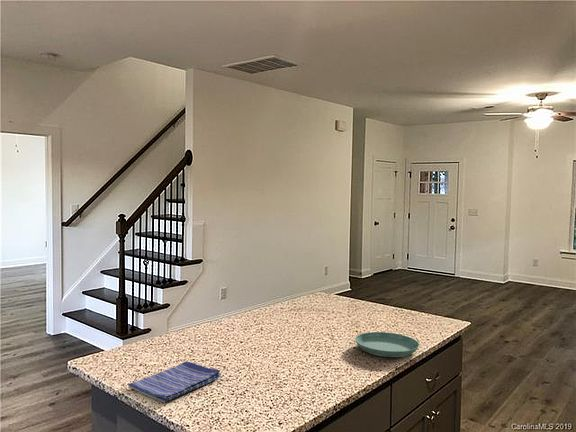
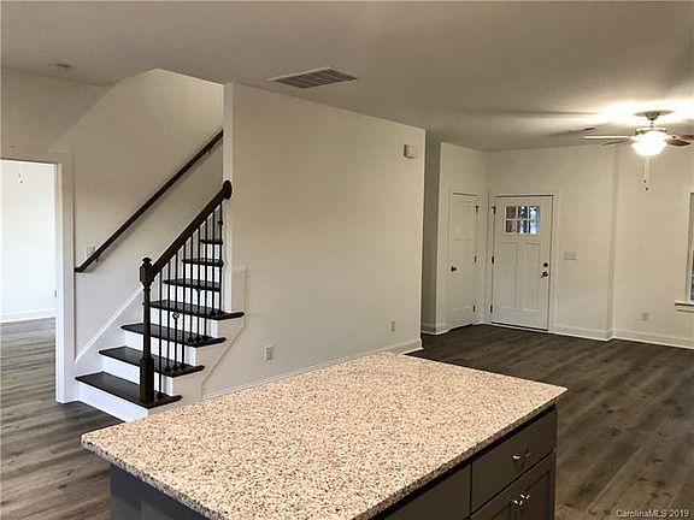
- dish towel (176, 378)
- saucer (386, 344)
